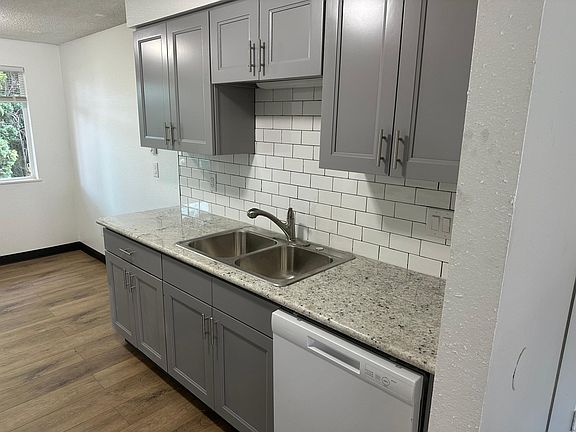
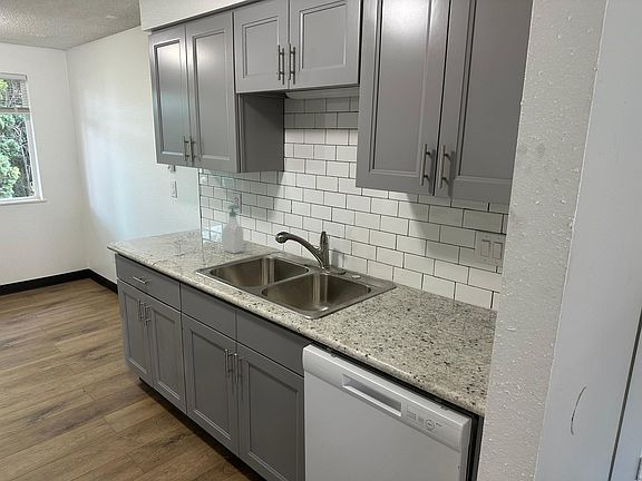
+ soap bottle (234, 227)
